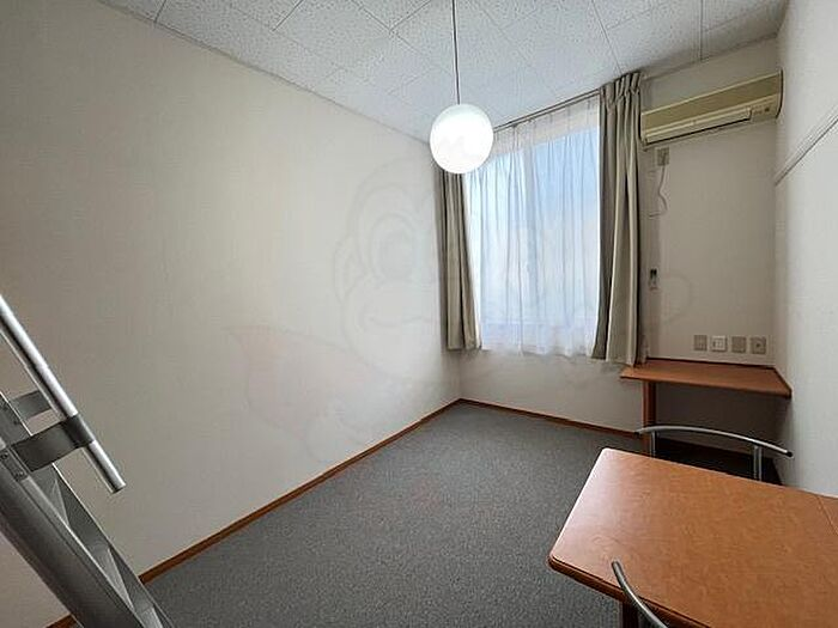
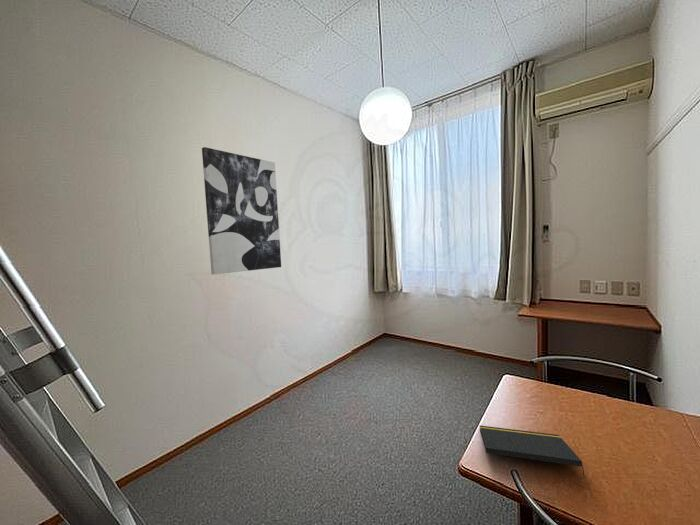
+ notepad (524, 443)
+ wall art (245, 213)
